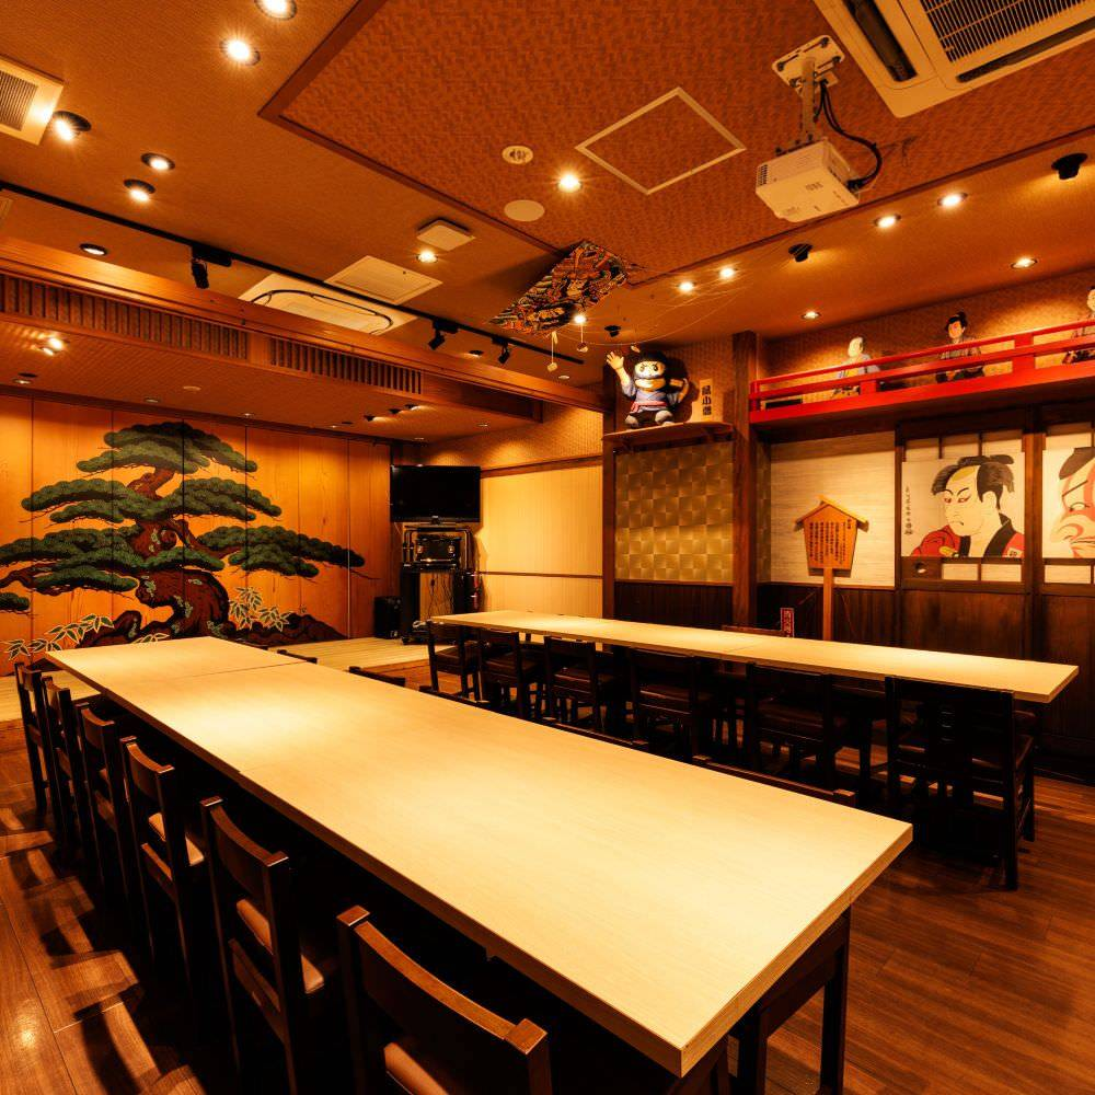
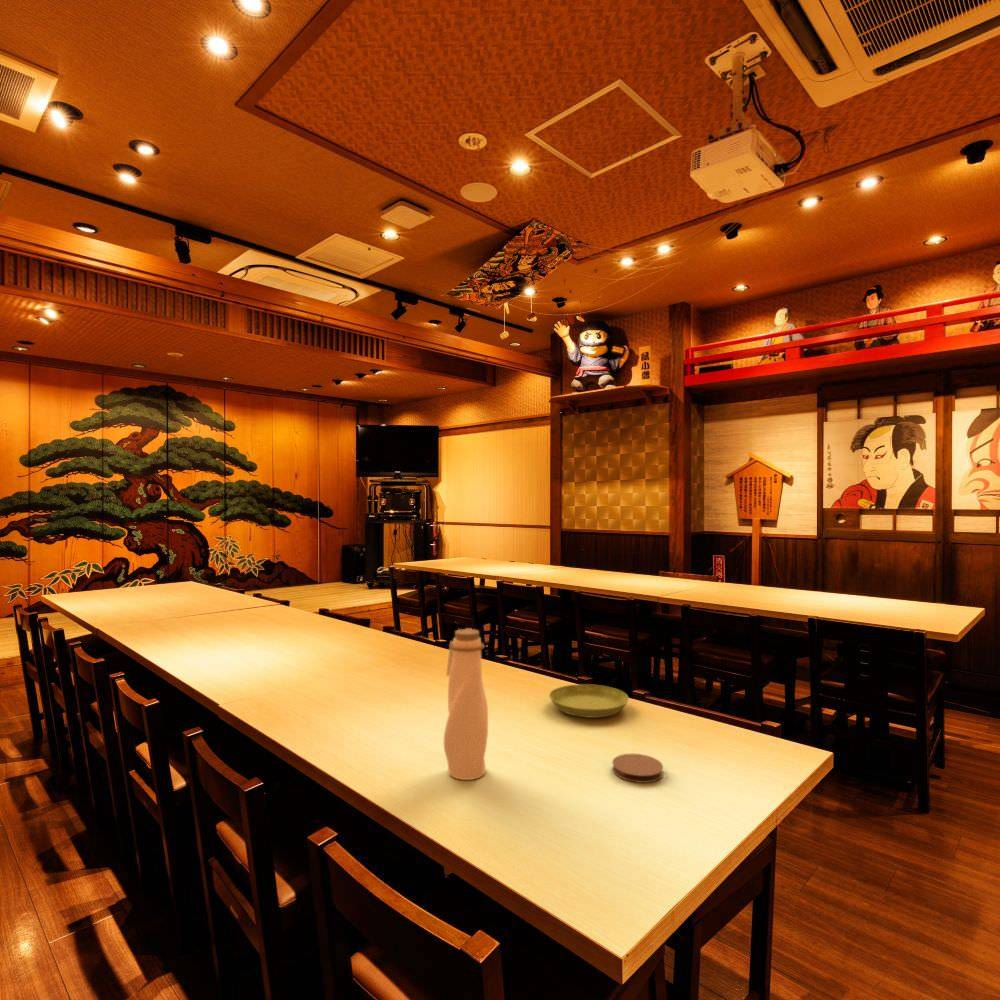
+ coaster (637, 767)
+ water bottle (464, 700)
+ saucer (588, 701)
